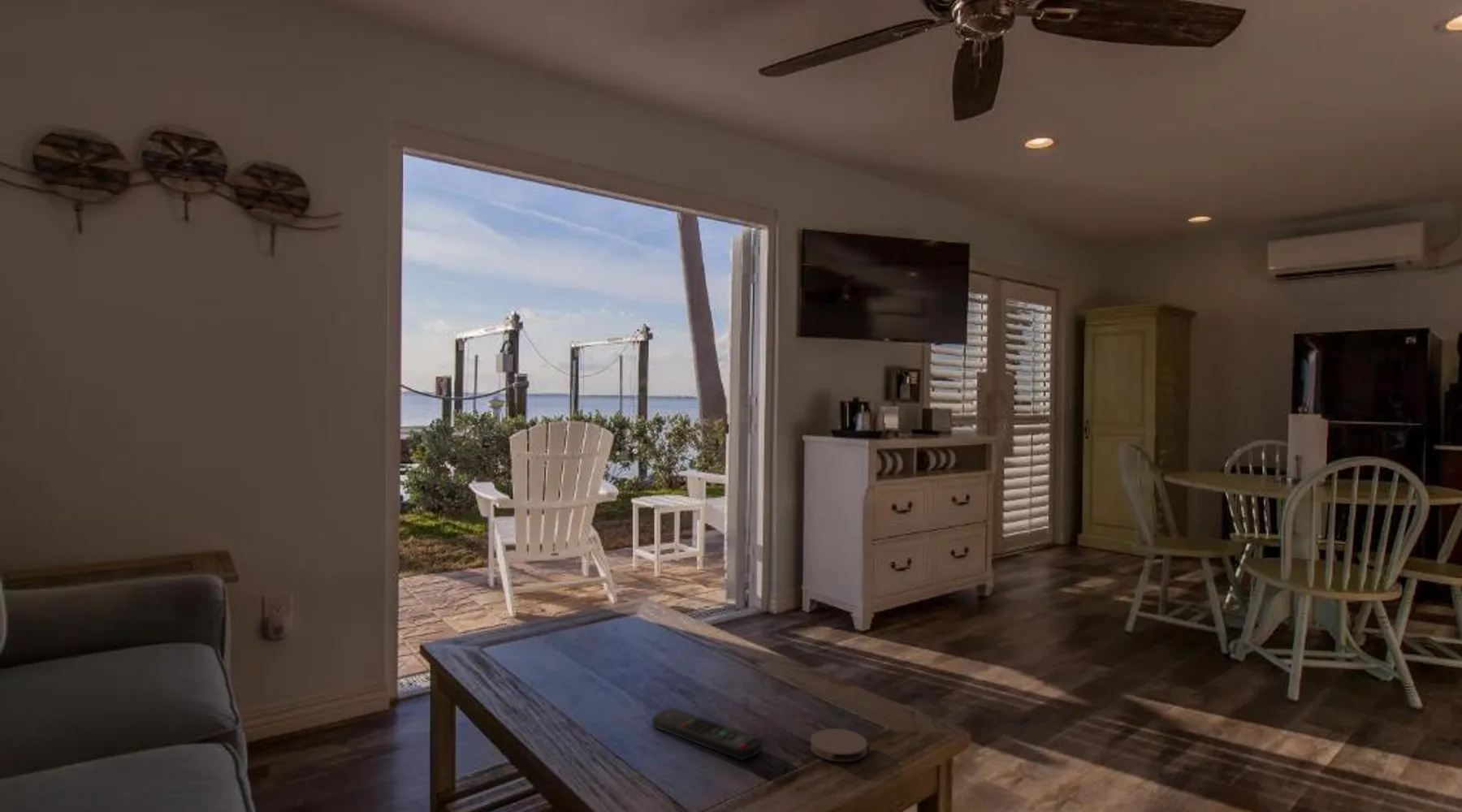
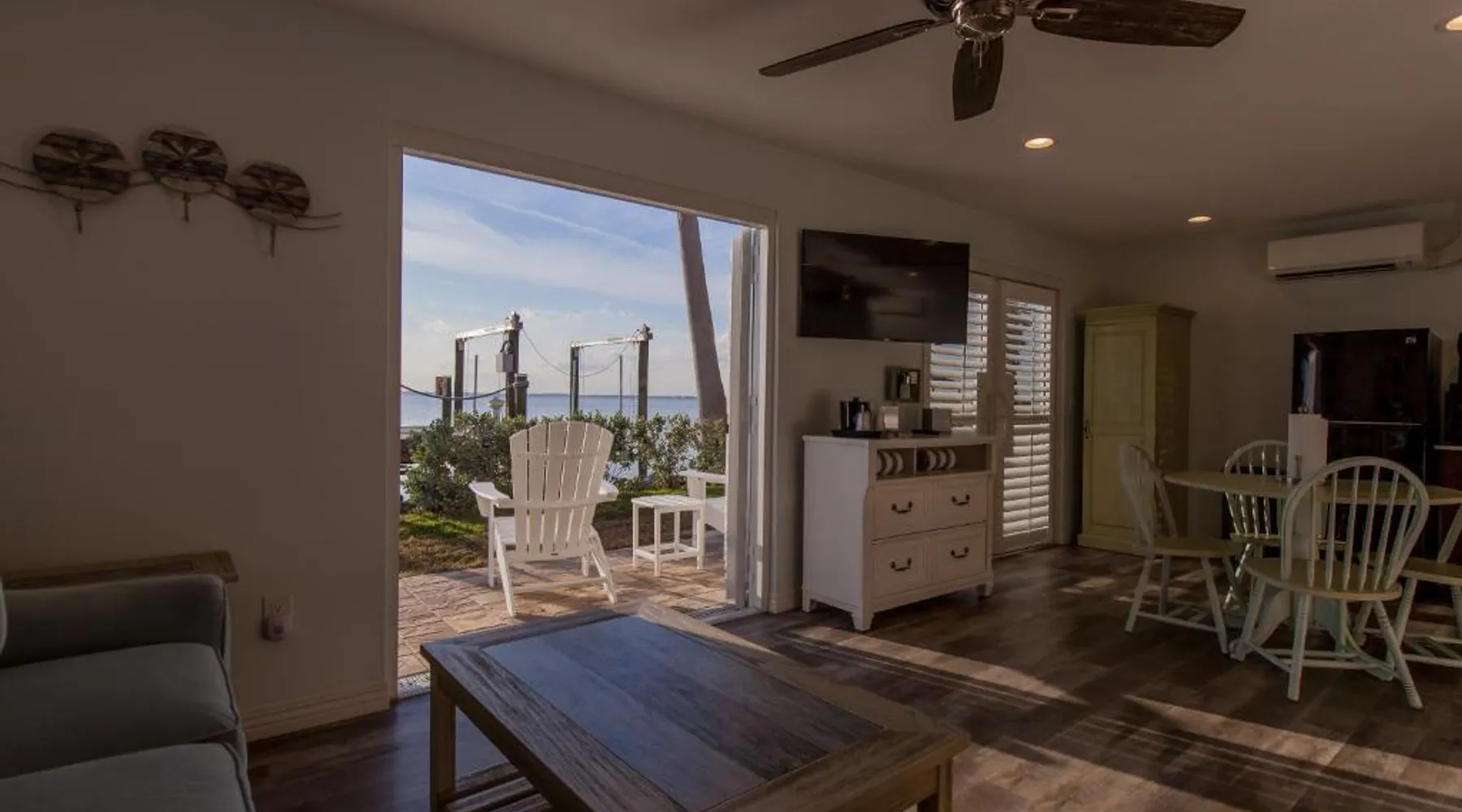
- remote control (705, 732)
- coaster (838, 745)
